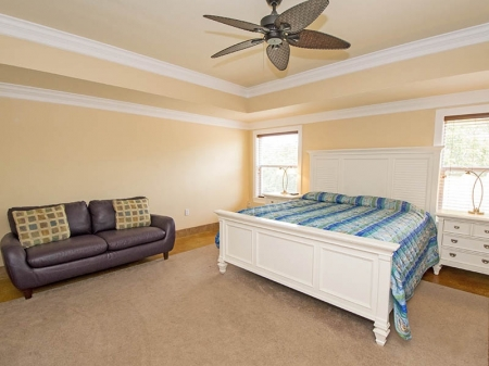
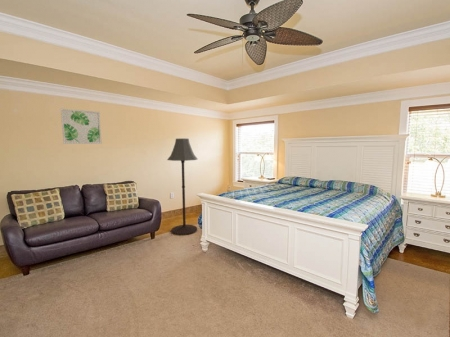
+ floor lamp (183, 185)
+ wall art (82, 127)
